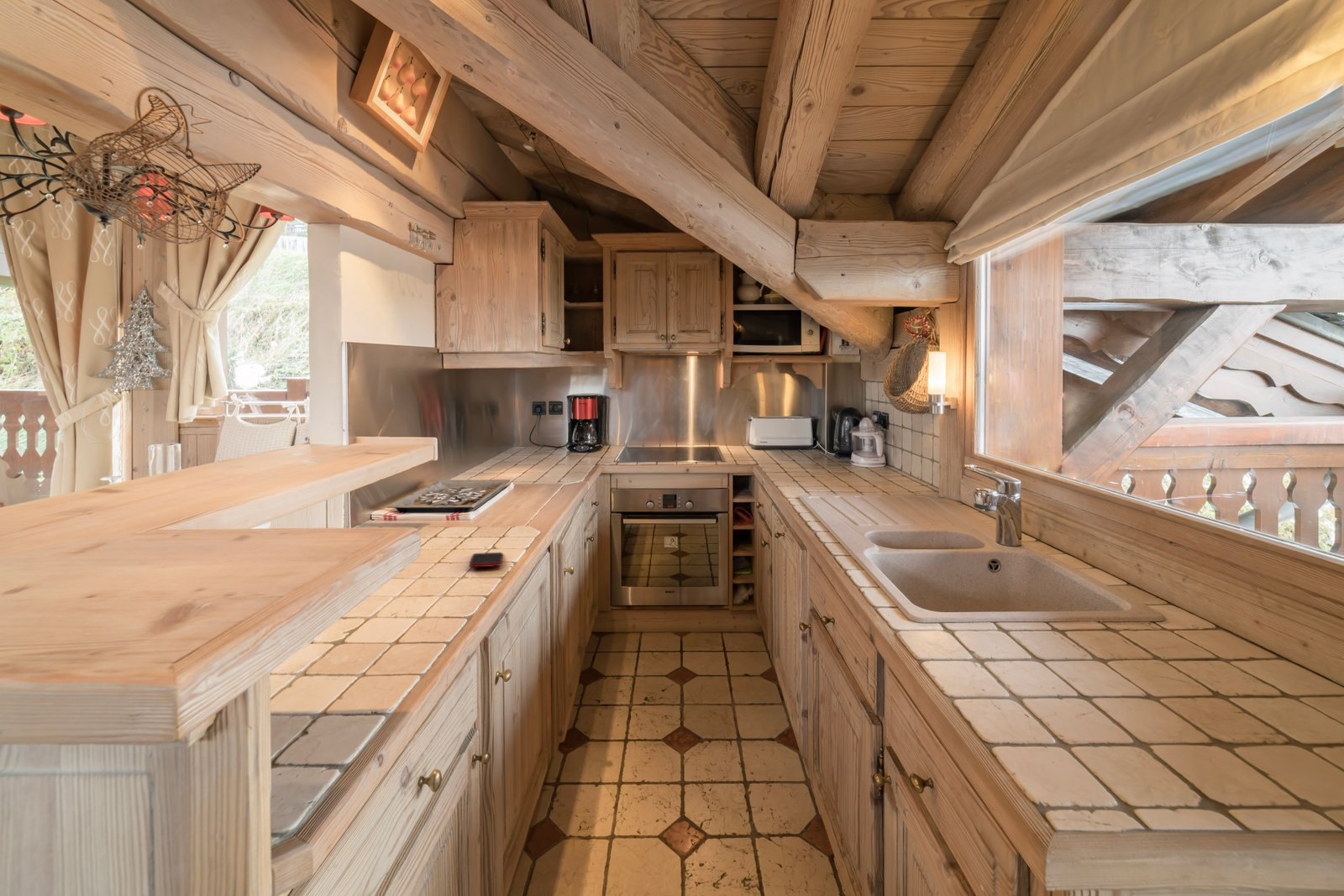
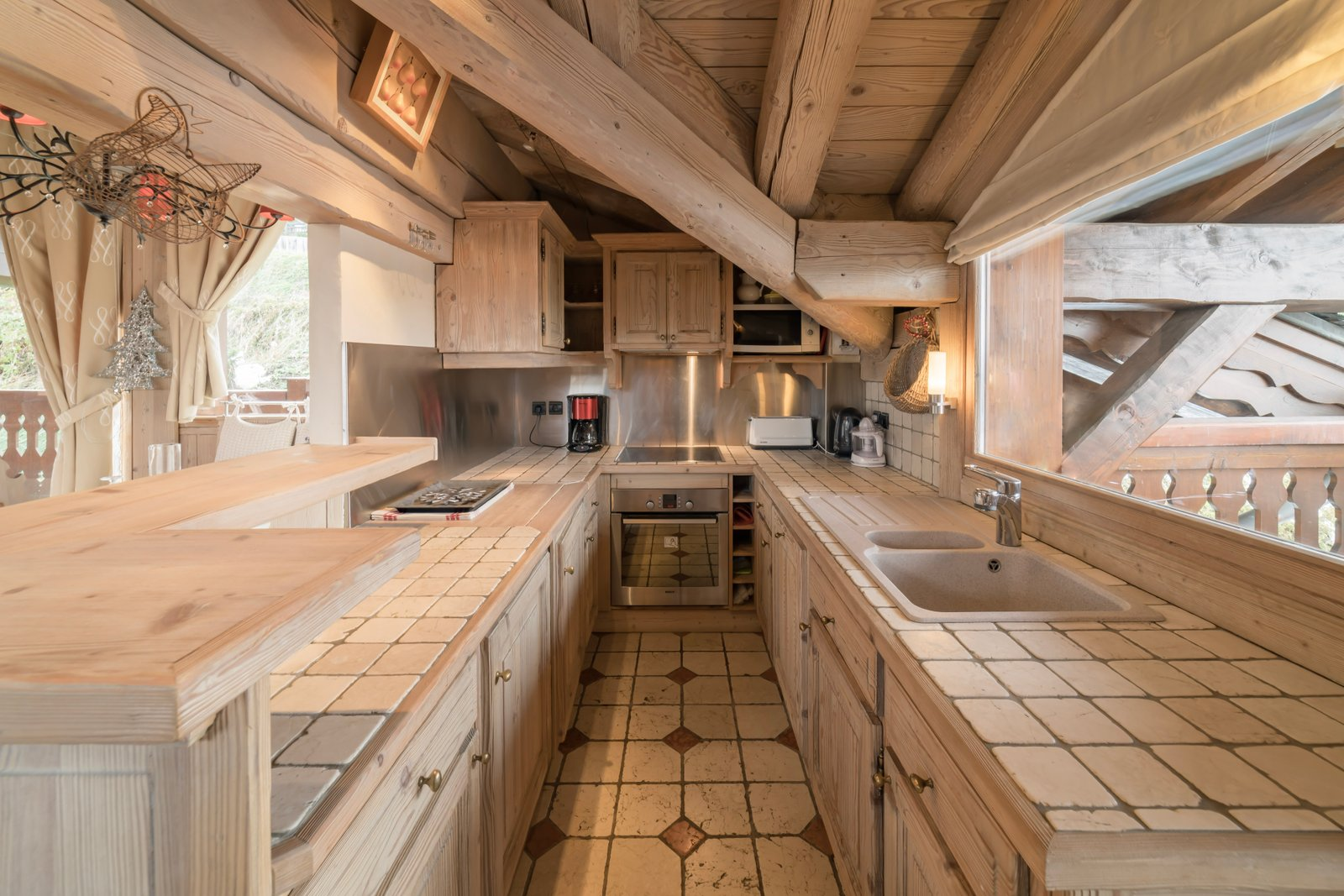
- cell phone (486, 559)
